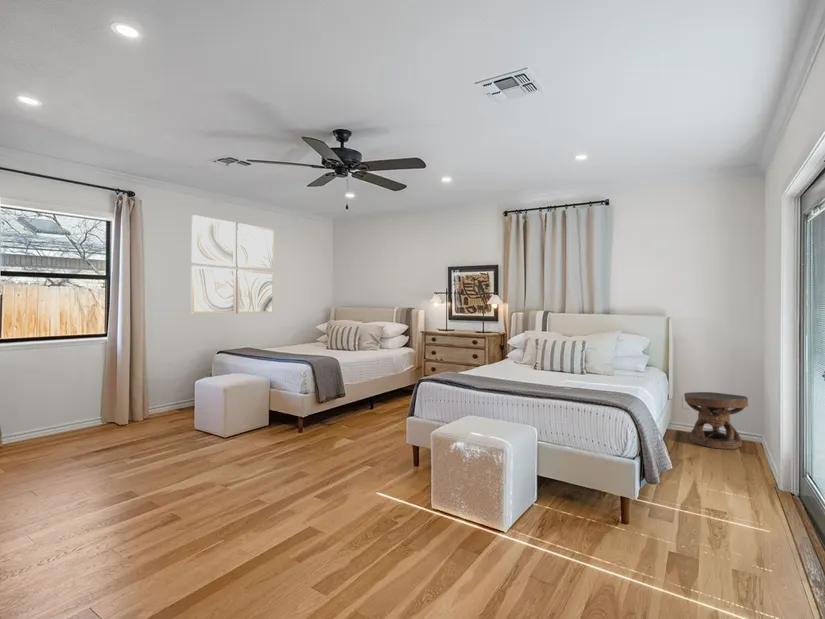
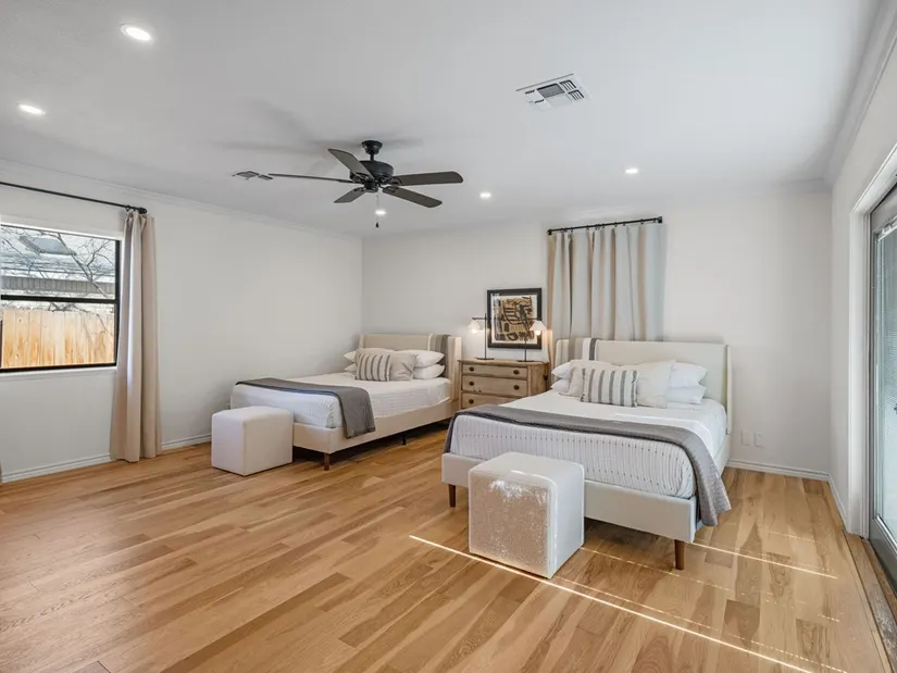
- carved stool (714, 418)
- wall art (236, 266)
